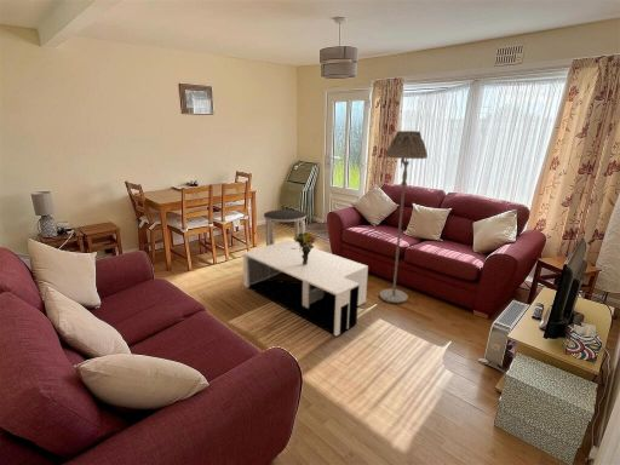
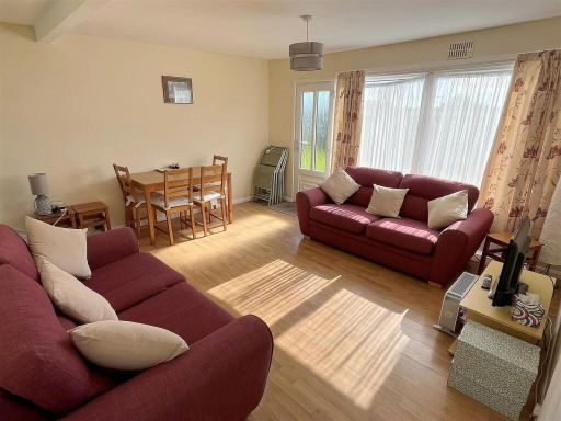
- coffee table (308, 279)
- floor lamp (400, 219)
- side table (294, 236)
- bouquet (304, 248)
